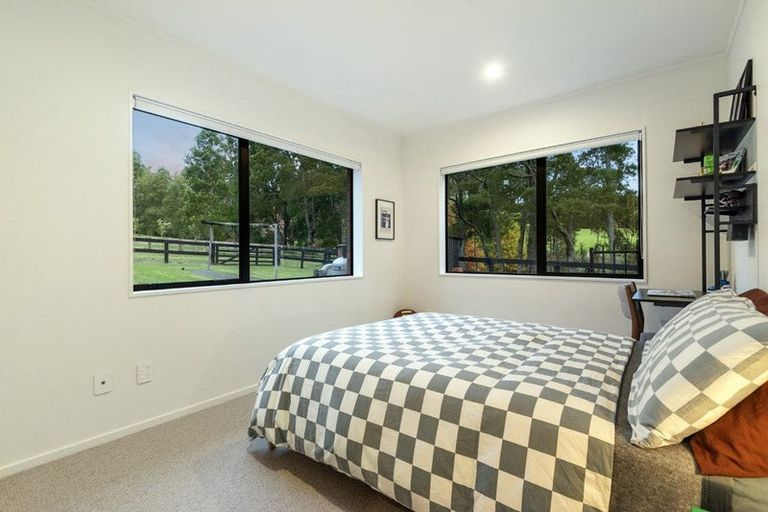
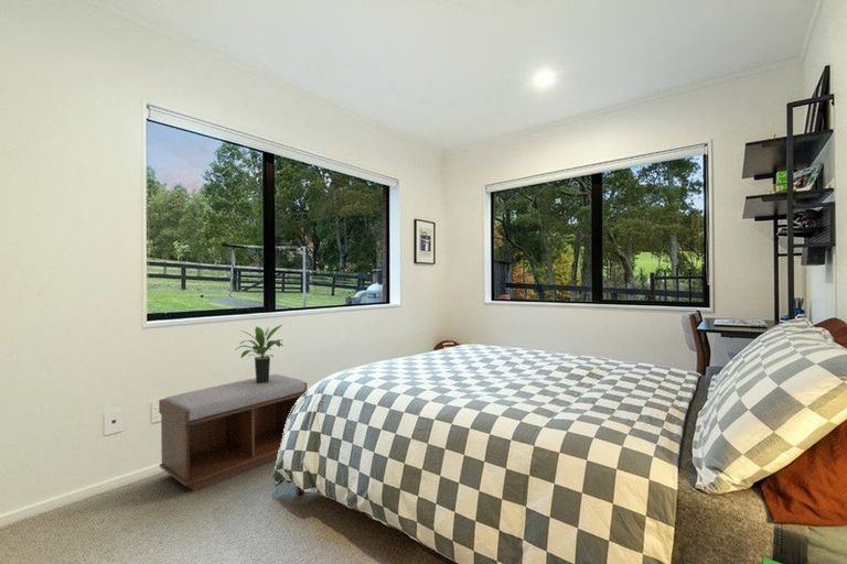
+ potted plant (261, 354)
+ bench (238, 423)
